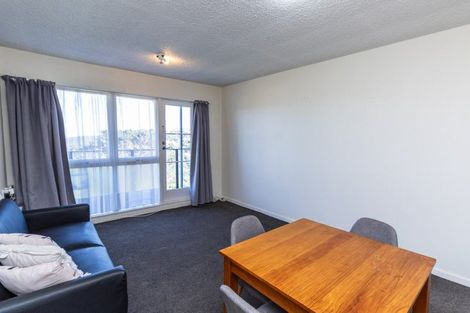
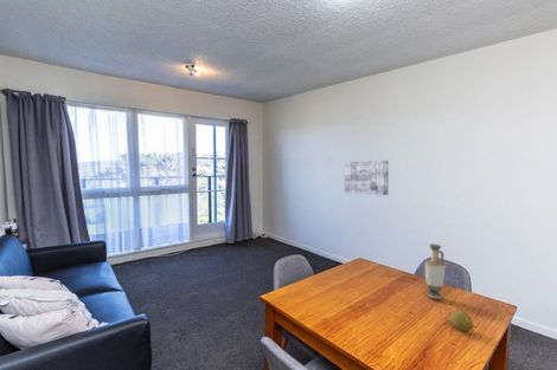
+ vase (434, 271)
+ fruit (461, 320)
+ wall art (364, 177)
